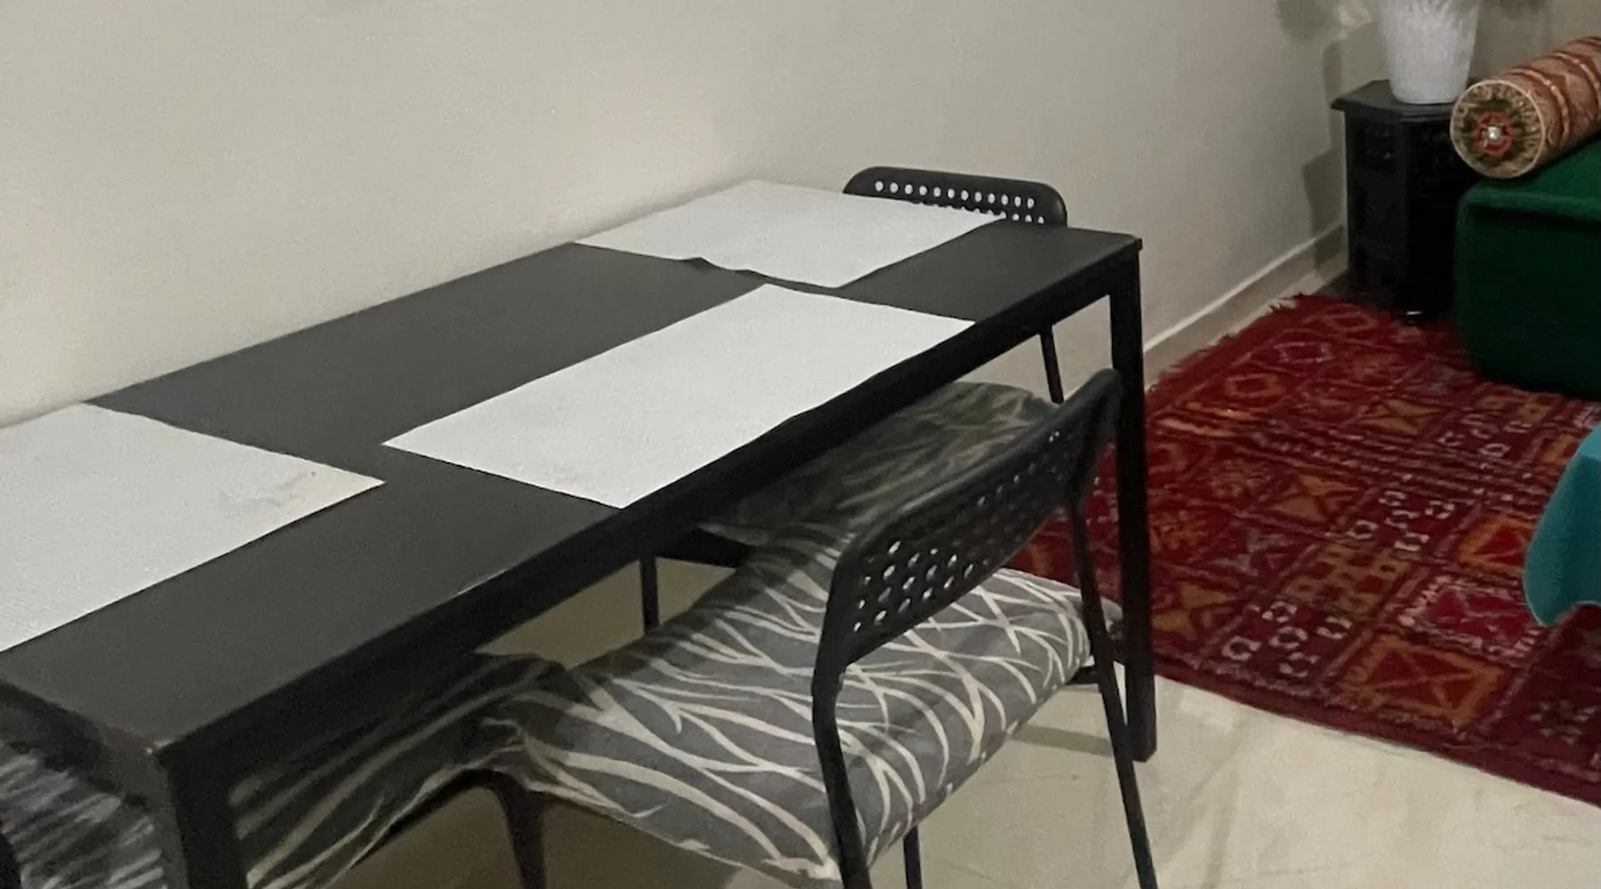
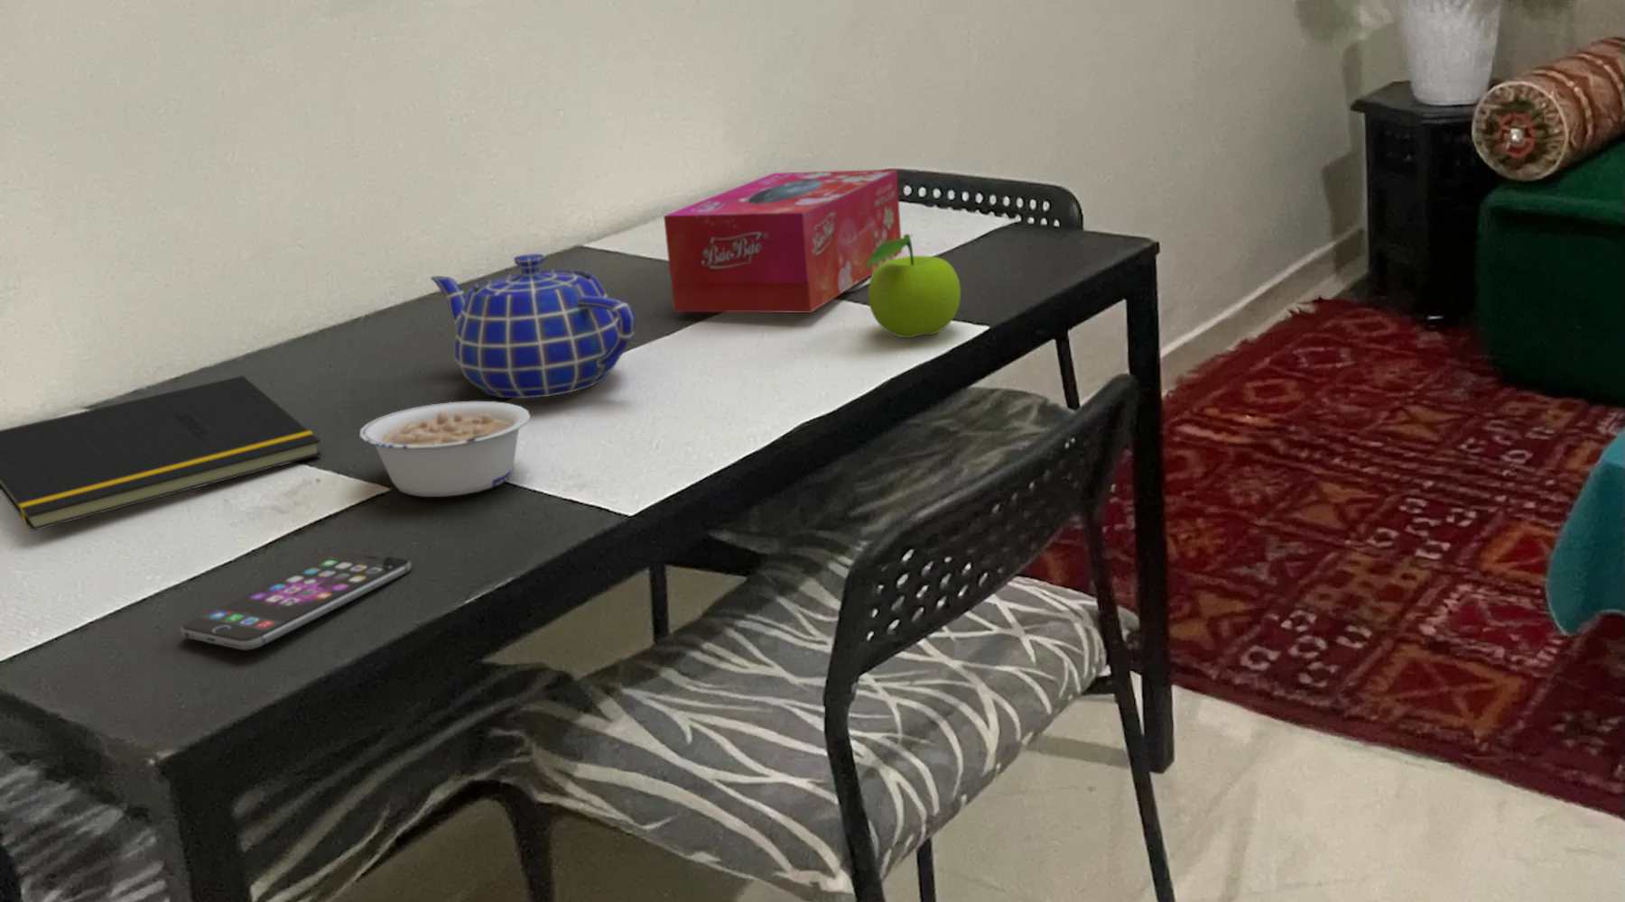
+ notepad (147, 445)
+ teapot (530, 319)
+ tissue box (791, 237)
+ fruit (903, 287)
+ smartphone (300, 597)
+ legume (455, 445)
